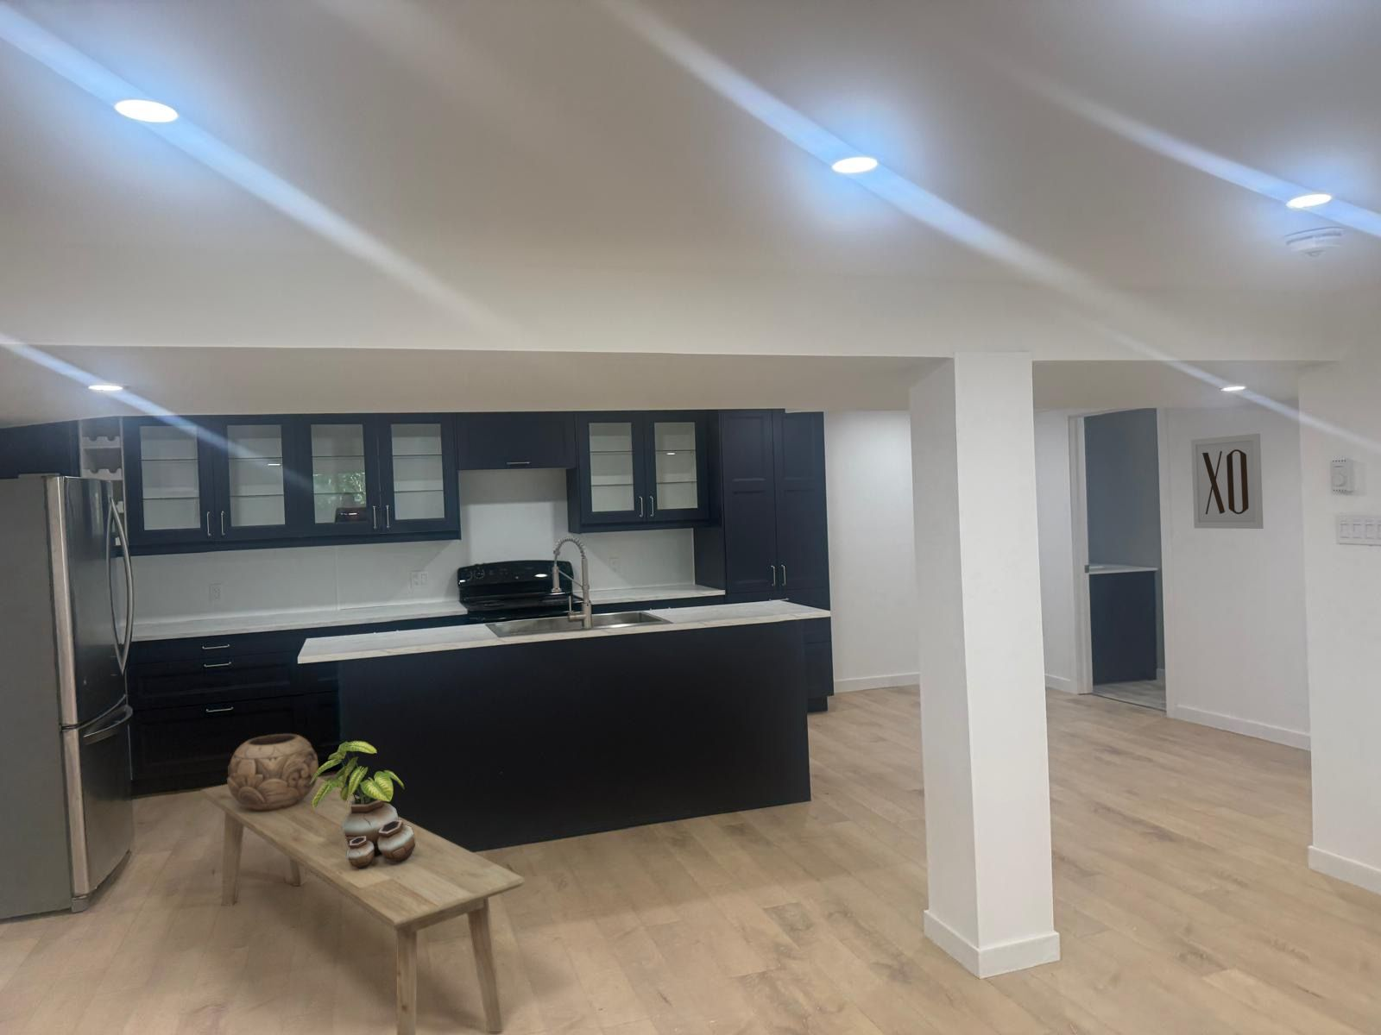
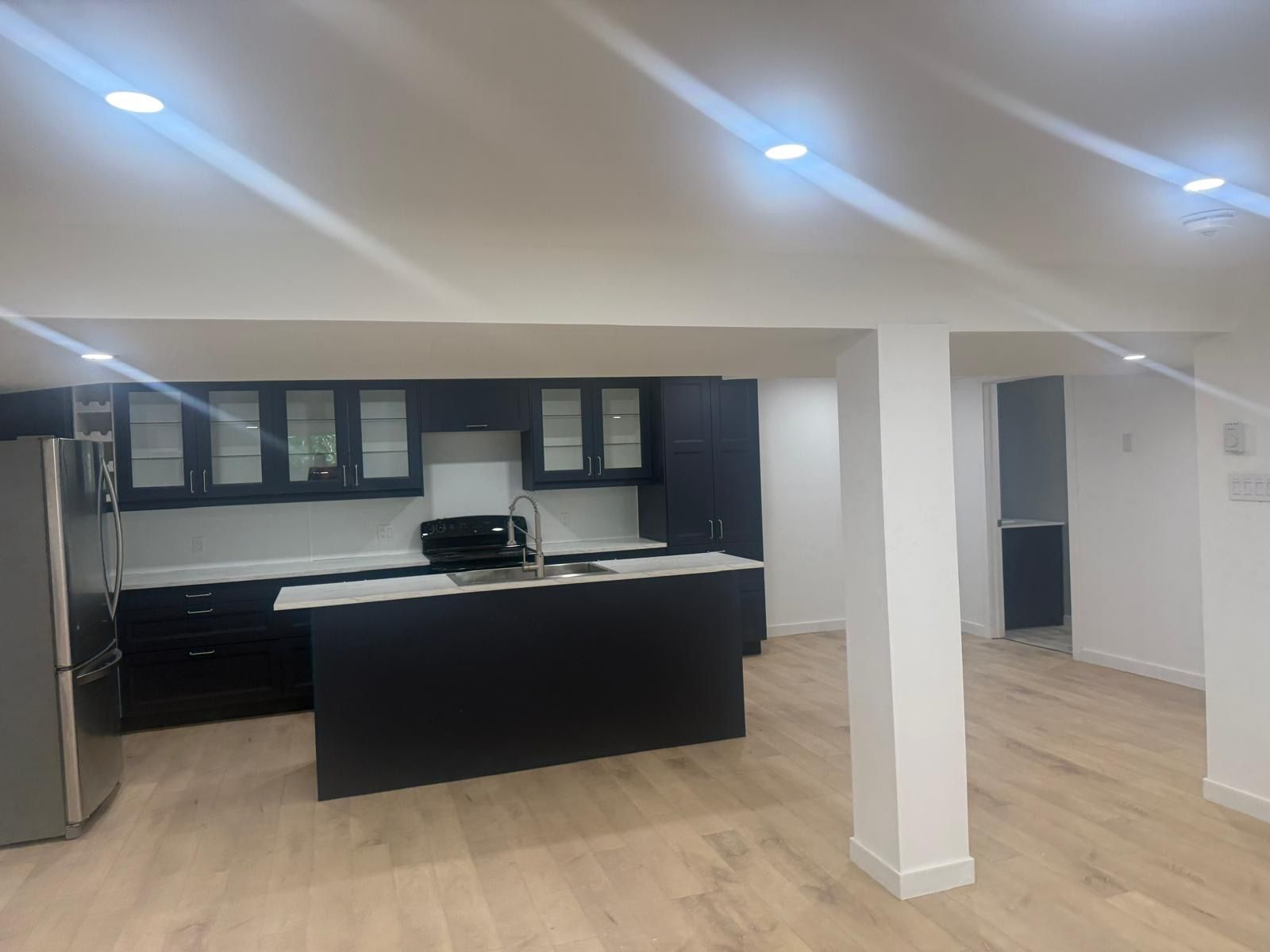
- potted plant (362, 799)
- wall art (1226, 482)
- bench (339, 891)
- decorative bowl (274, 771)
